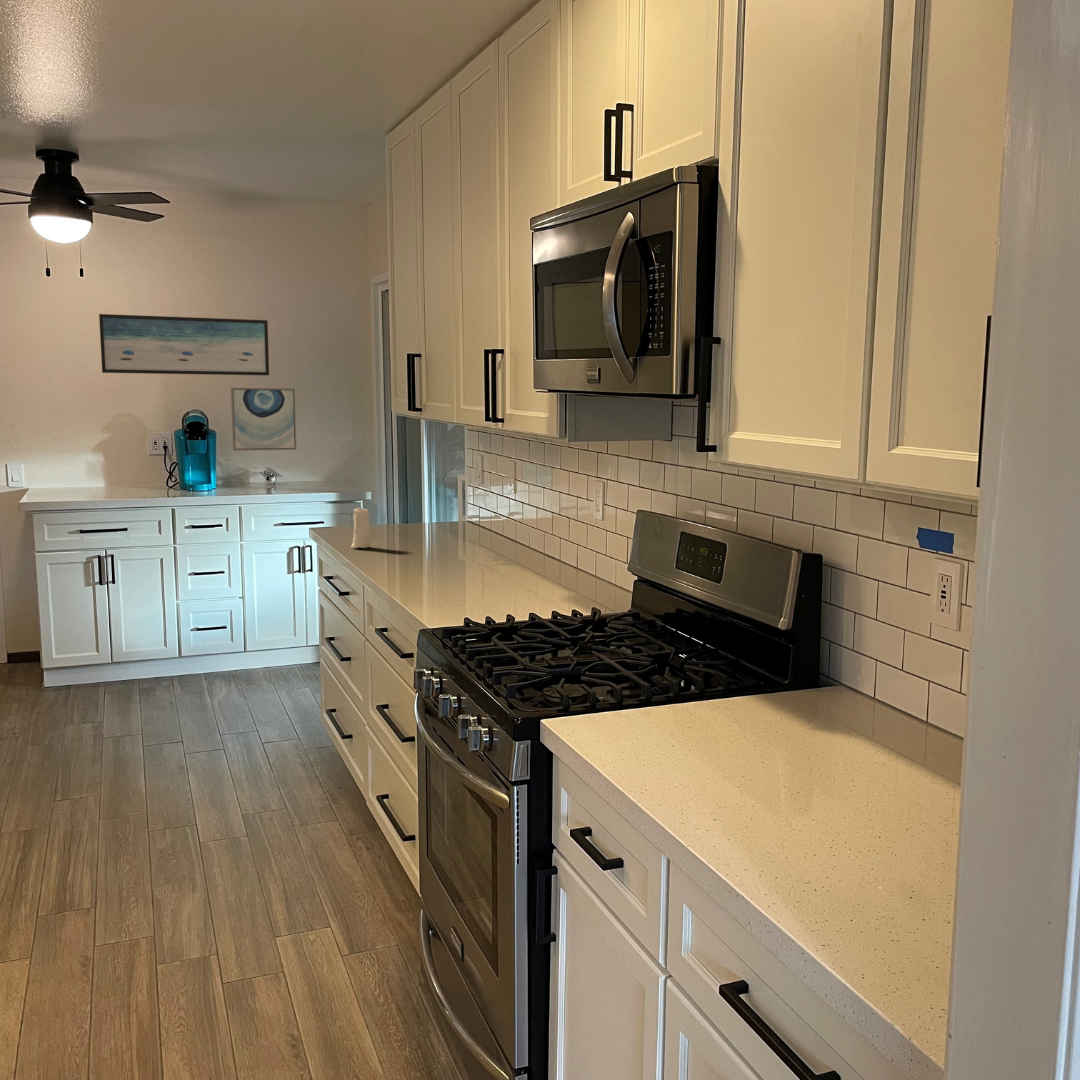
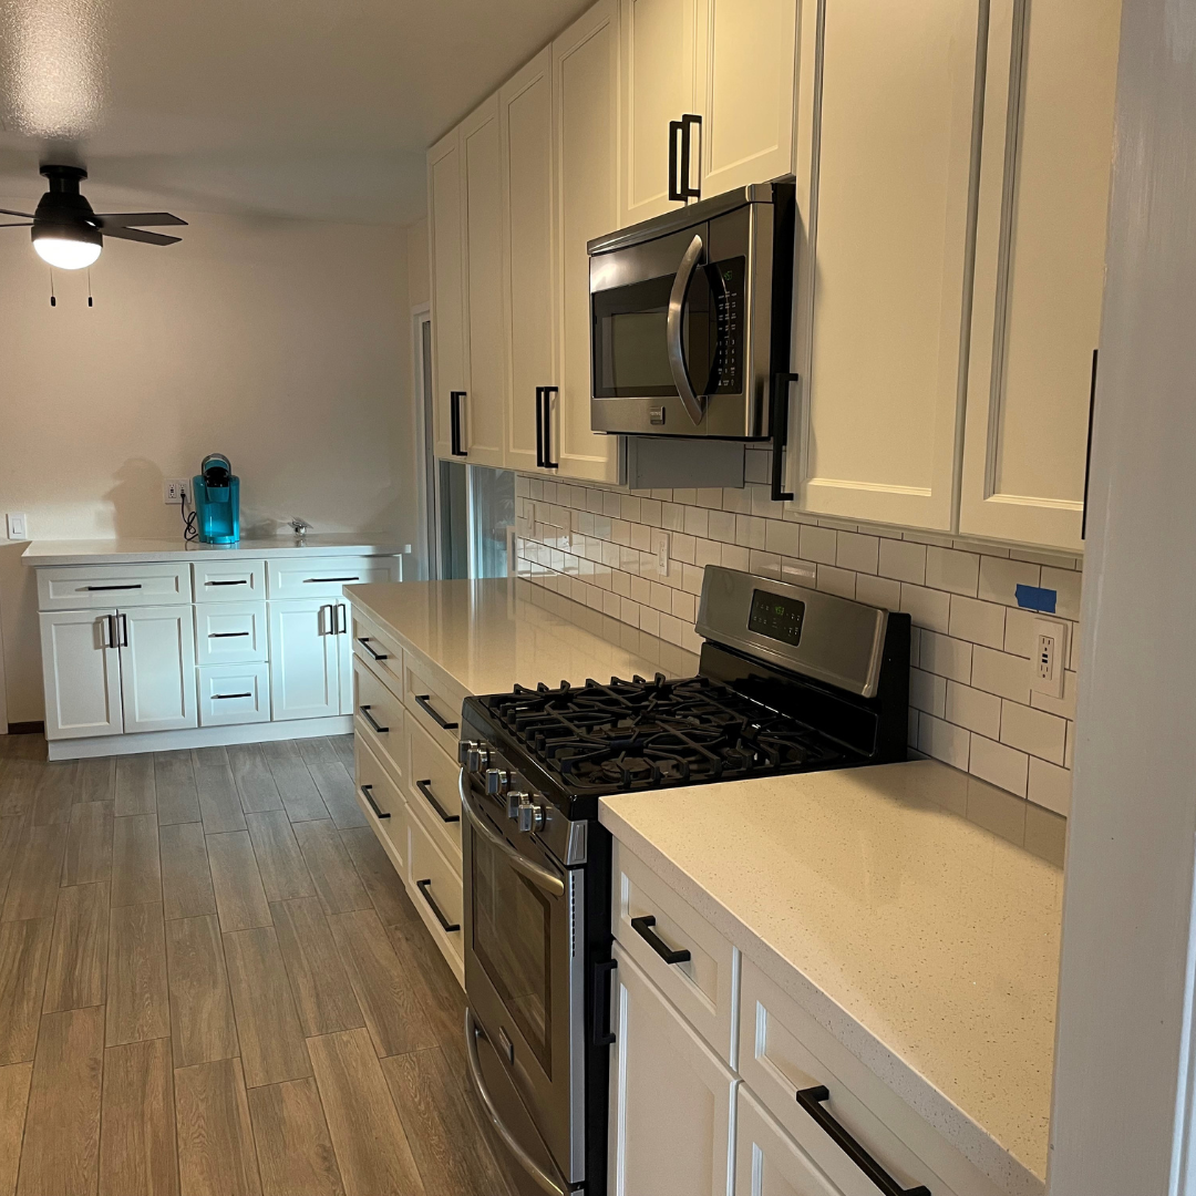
- candle (361, 526)
- wall art (186, 345)
- wall art (264, 419)
